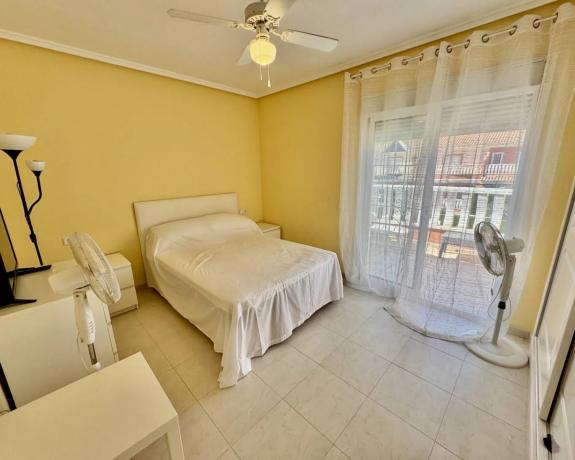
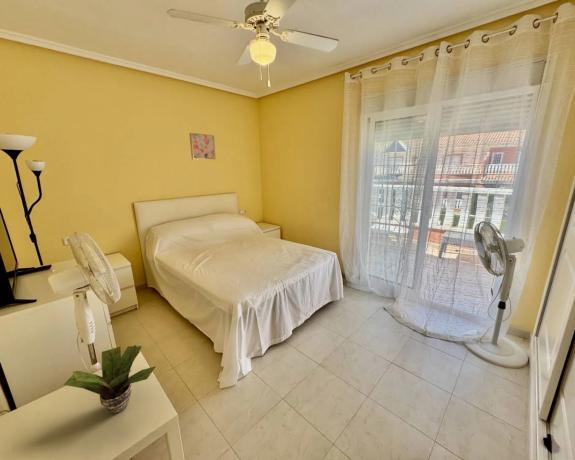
+ wall art (203, 147)
+ potted plant (115, 383)
